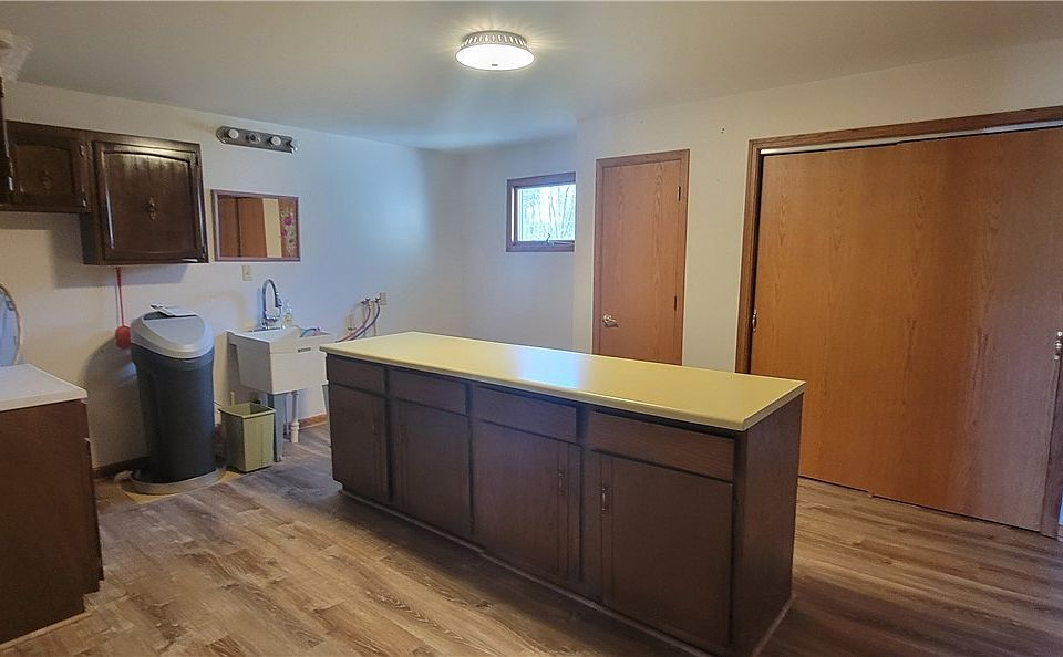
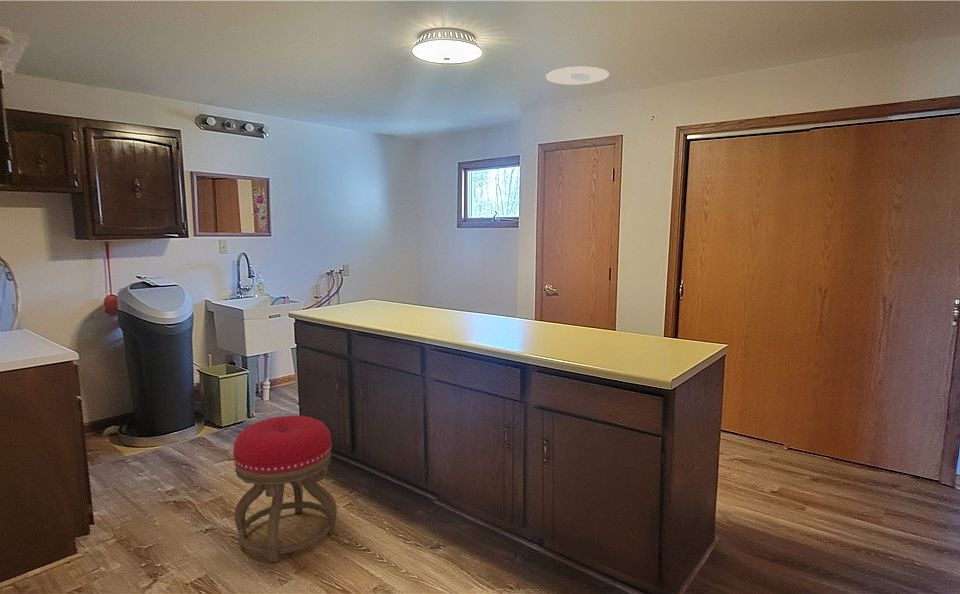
+ stool (285, 481)
+ recessed light (577, 72)
